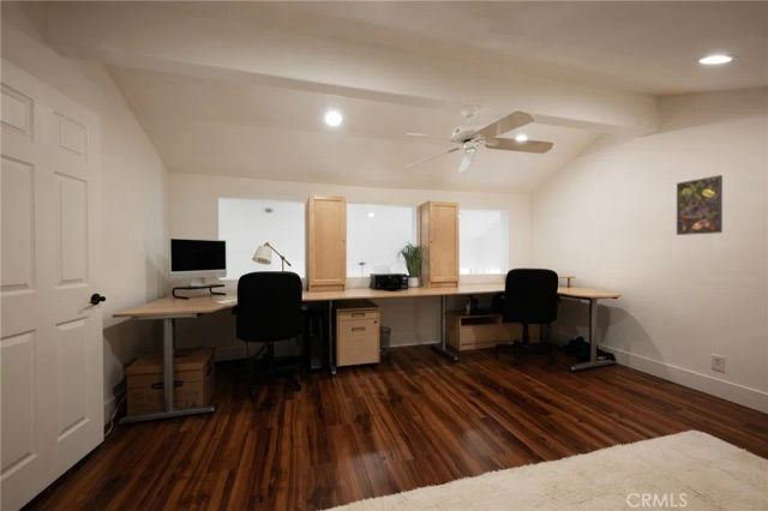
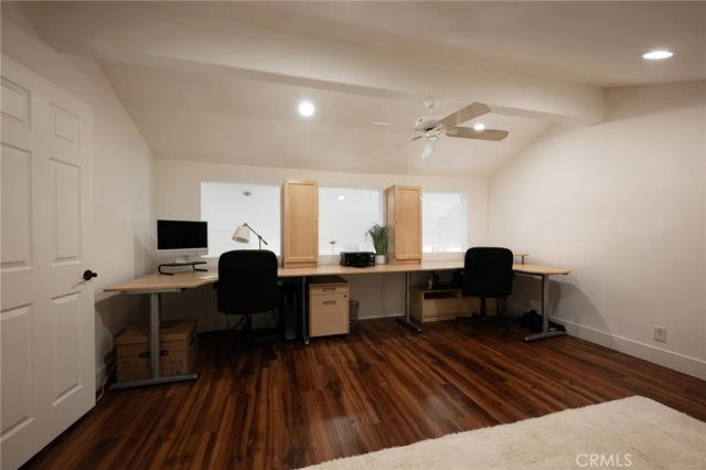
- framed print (697, 206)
